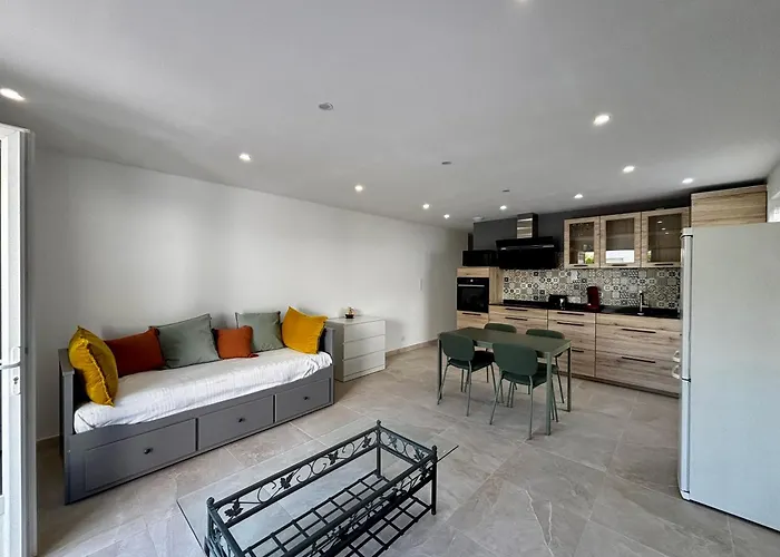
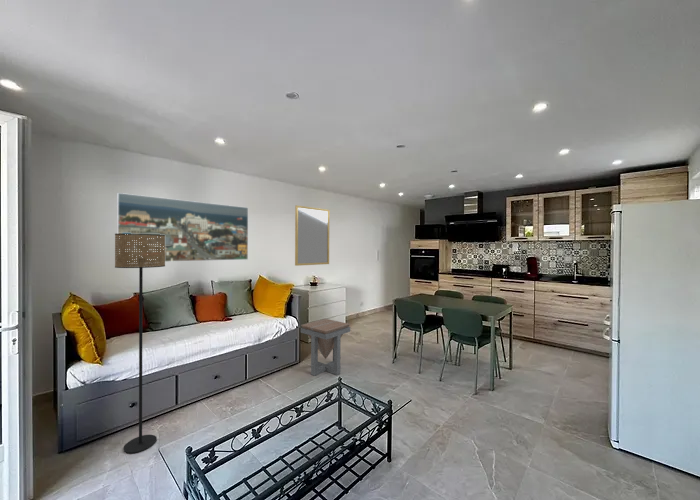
+ home mirror (313, 236)
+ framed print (192, 231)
+ floor lamp (140, 339)
+ side table (325, 347)
